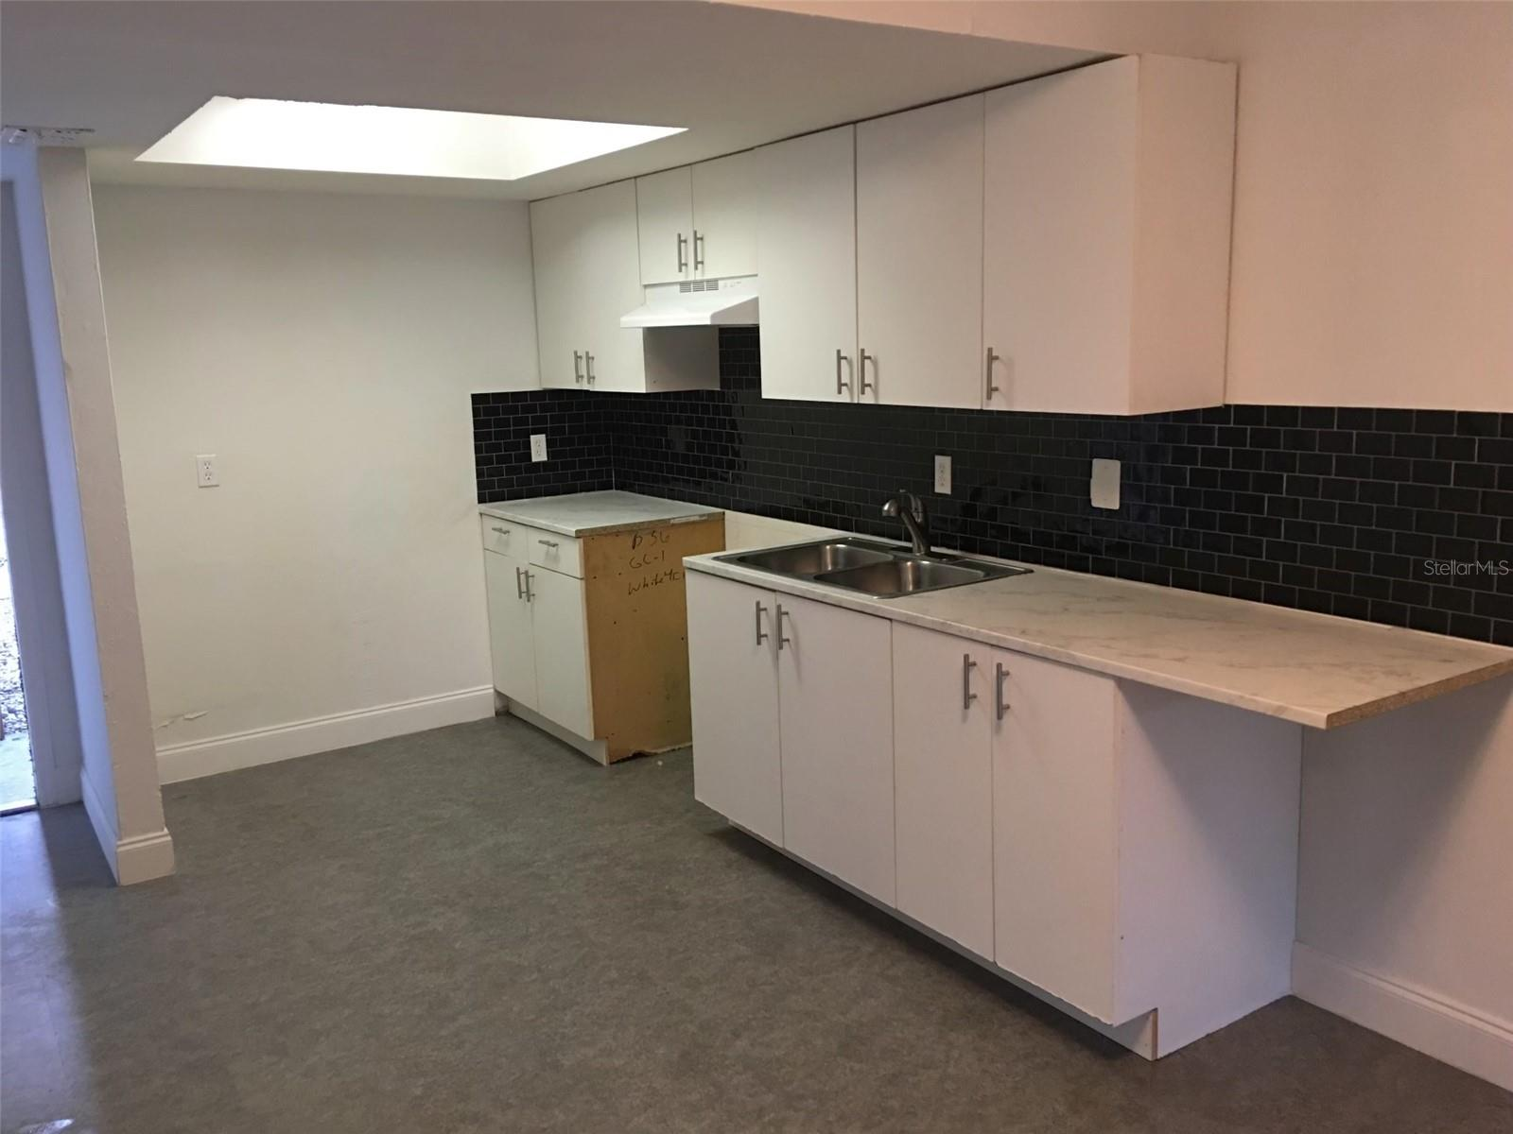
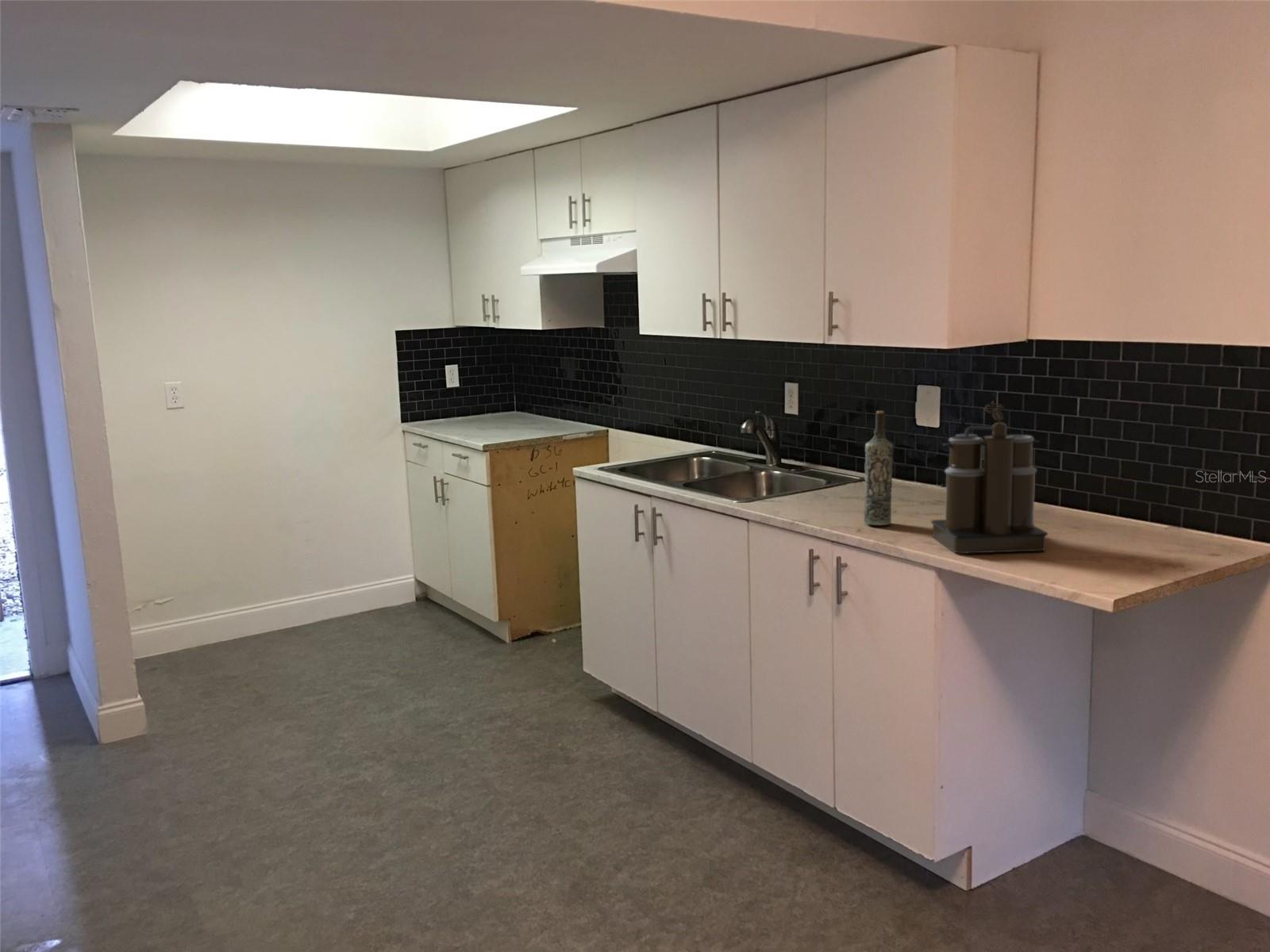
+ coffee maker (988, 471)
+ bottle (879, 467)
